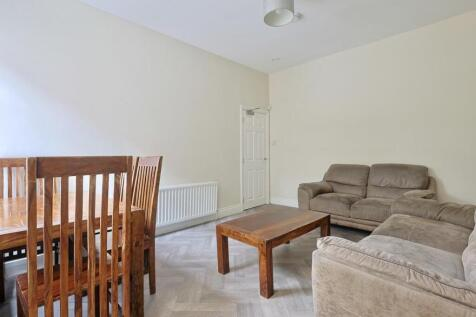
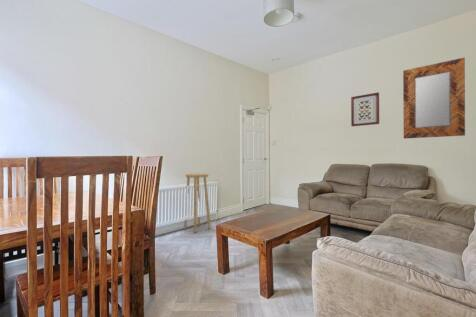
+ home mirror (432, 101)
+ stool (196, 201)
+ wall art (364, 110)
